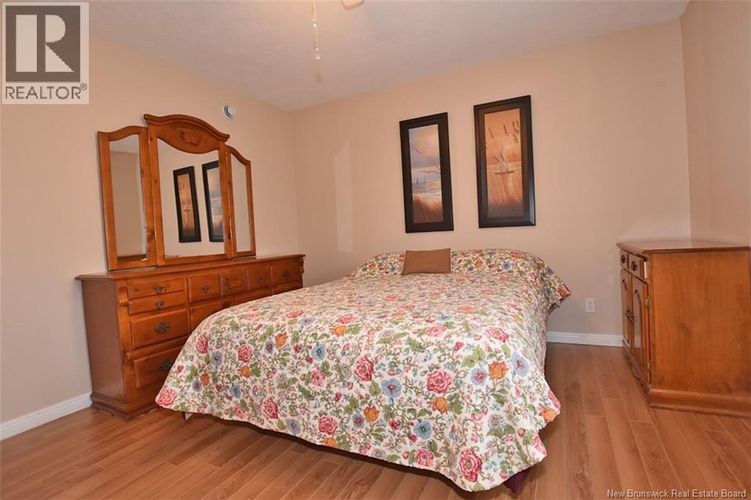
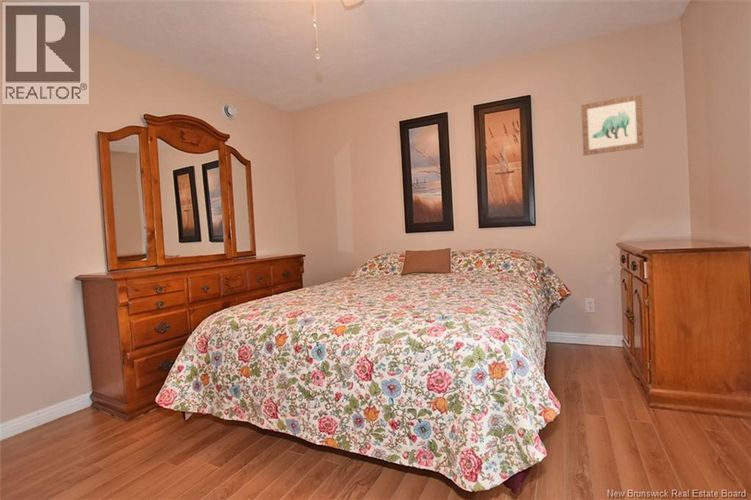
+ wall art (611, 125)
